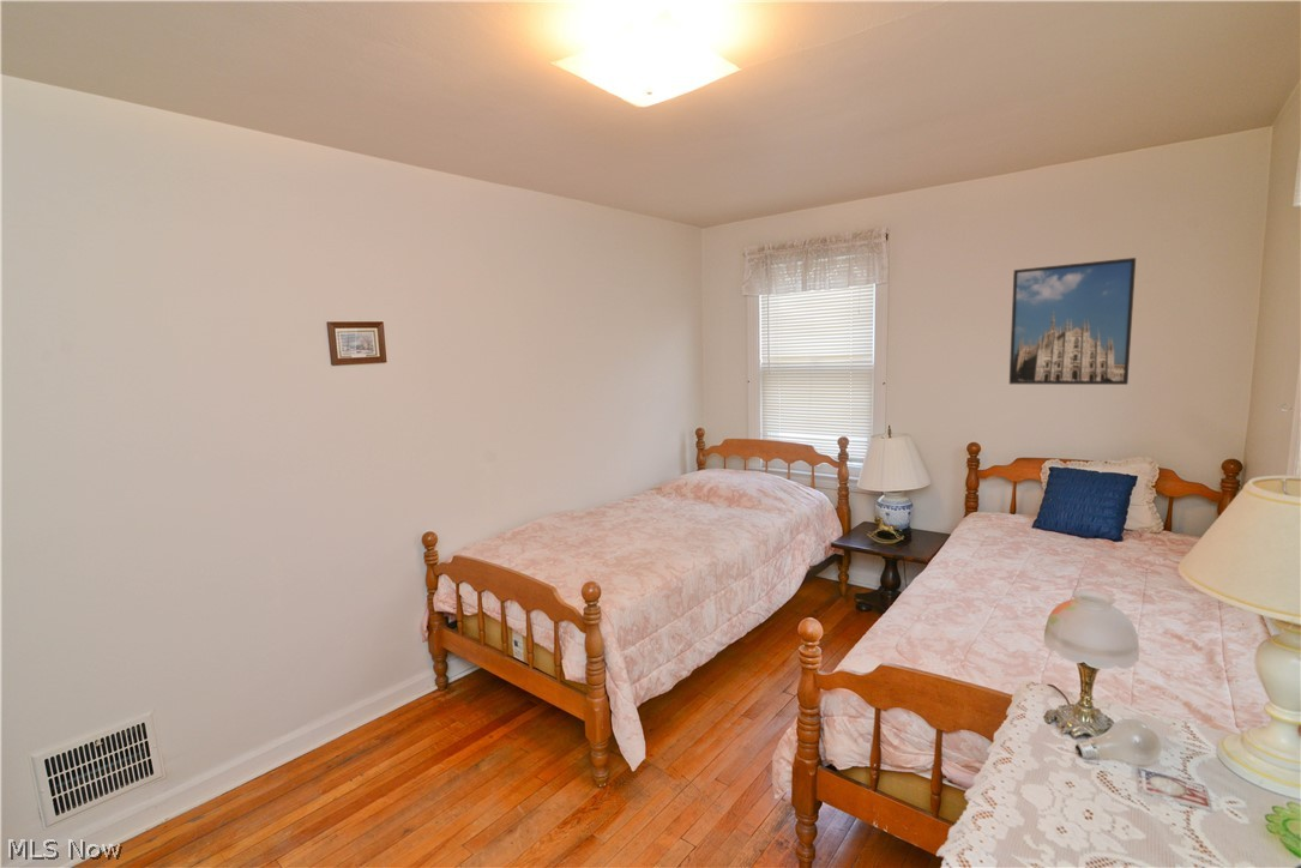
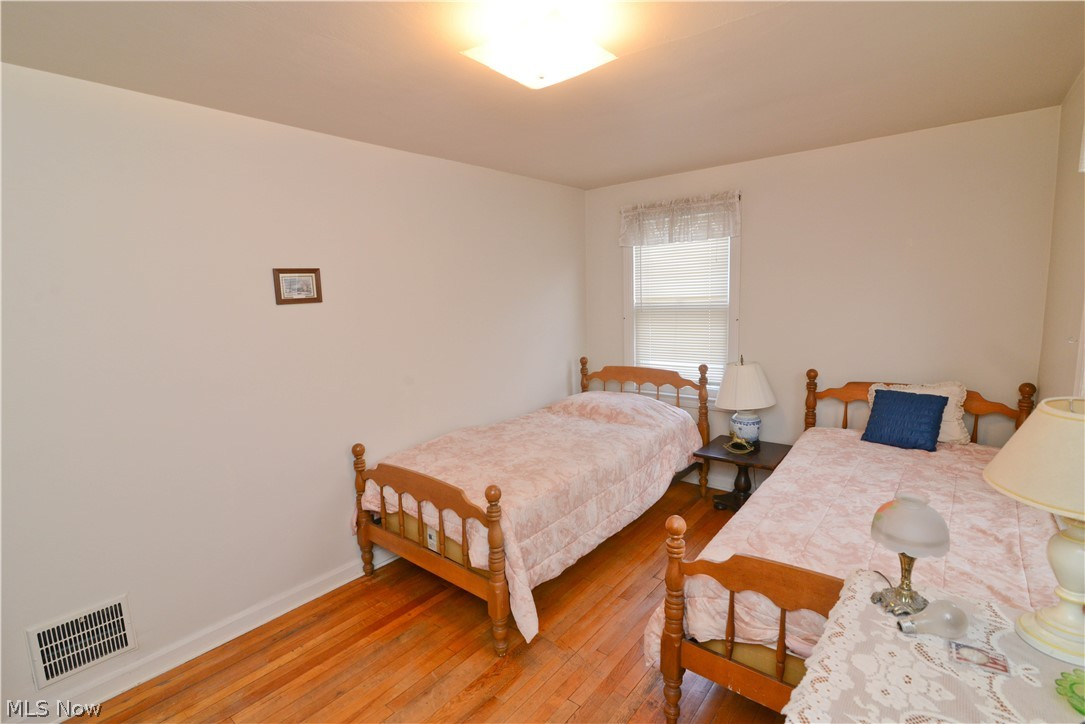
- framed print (1068, 325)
